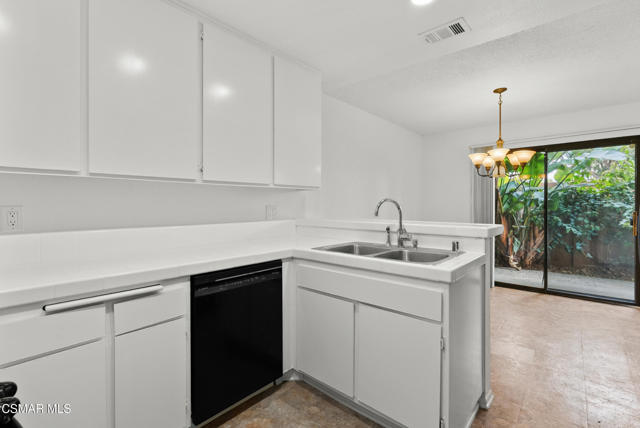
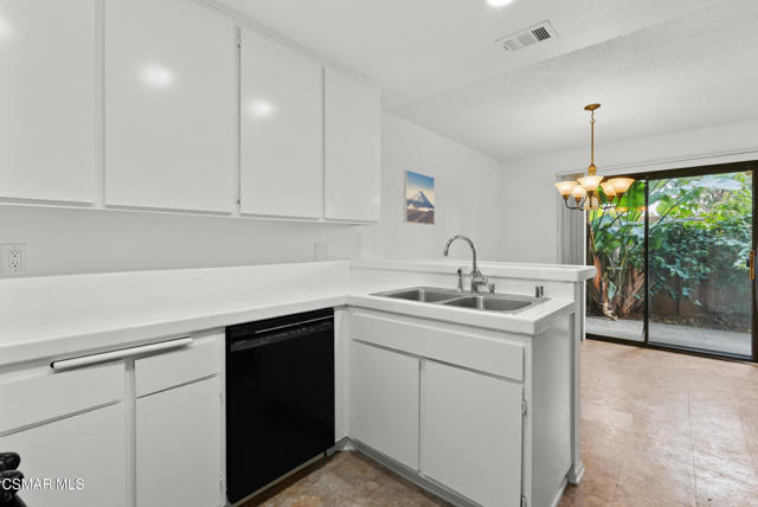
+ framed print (419, 198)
